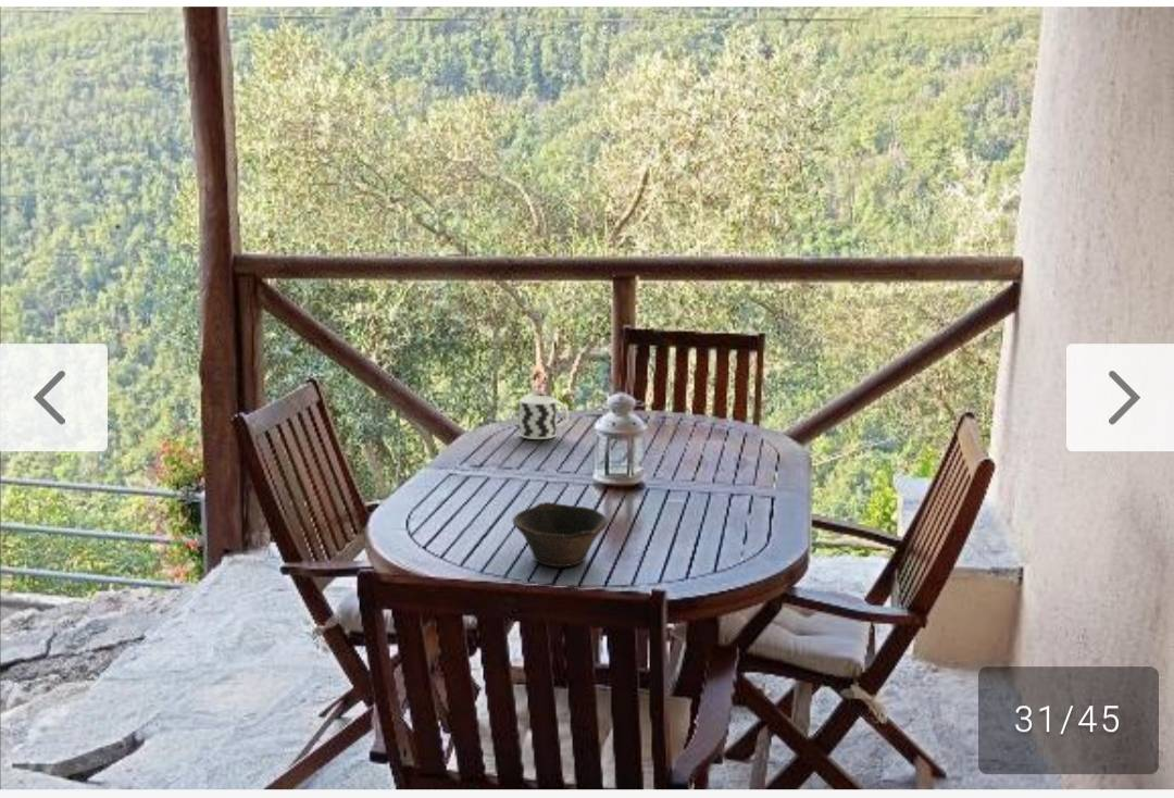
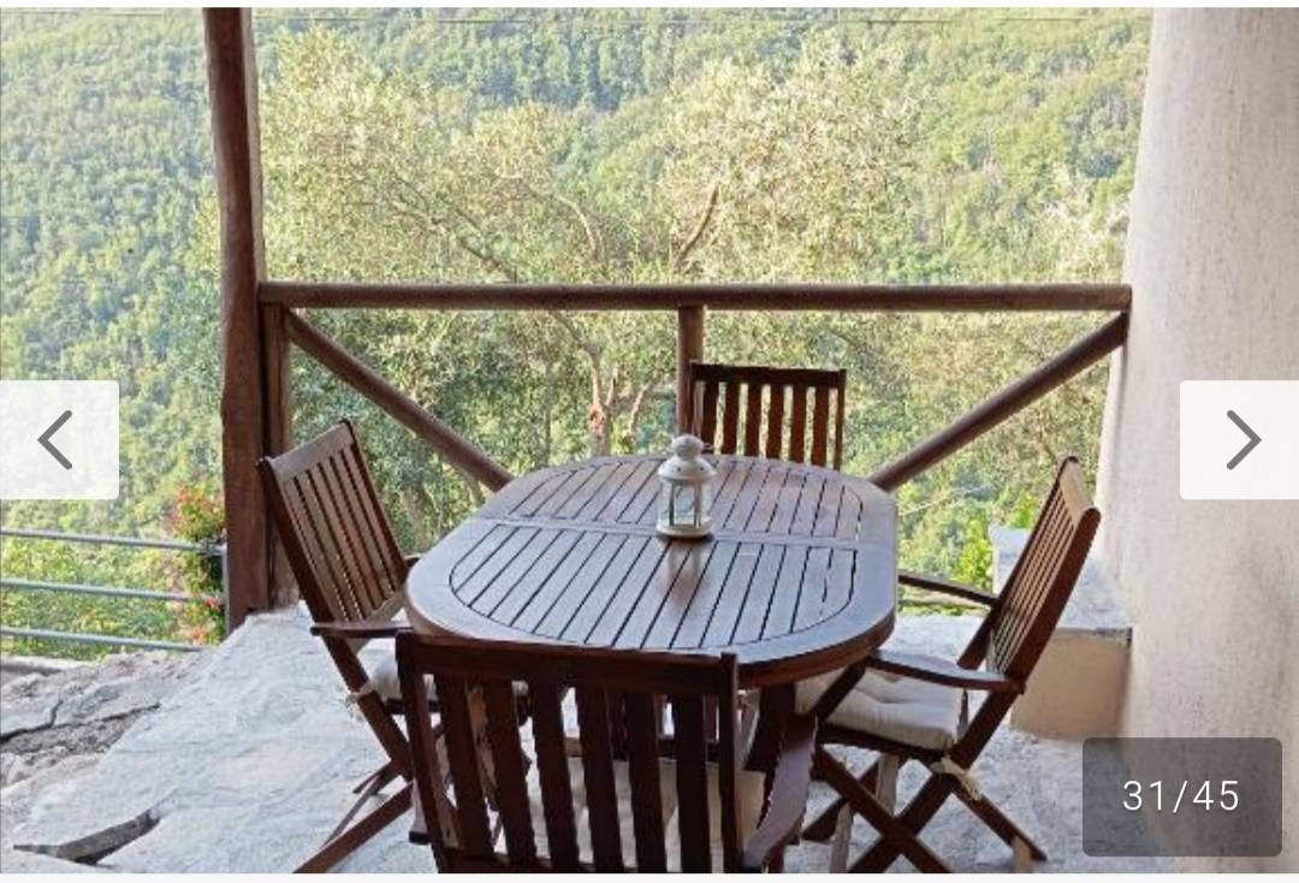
- bowl (560, 537)
- cup (544, 417)
